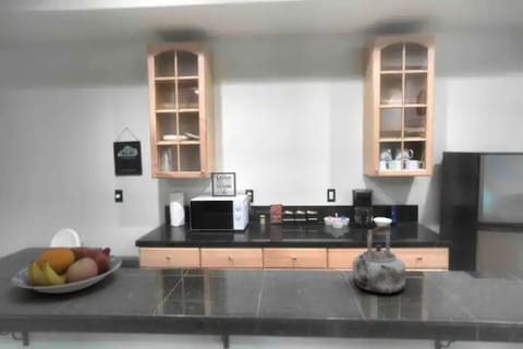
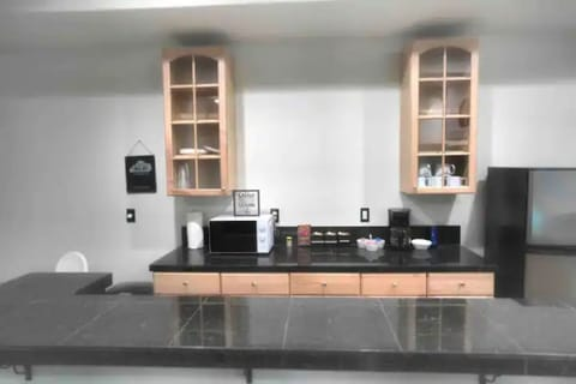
- kettle (375, 257)
- fruit bowl (70, 264)
